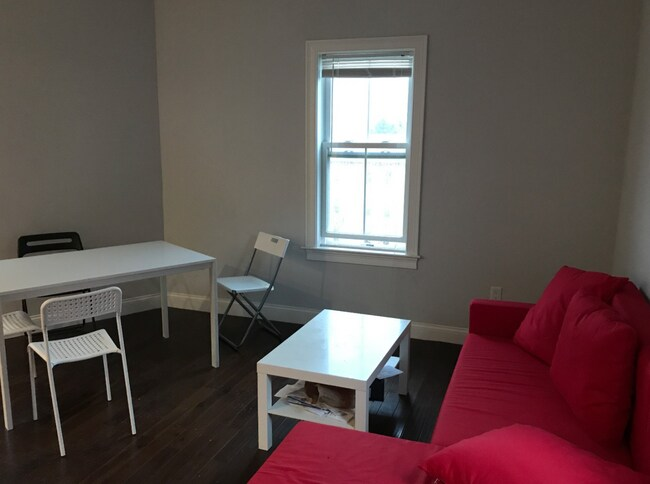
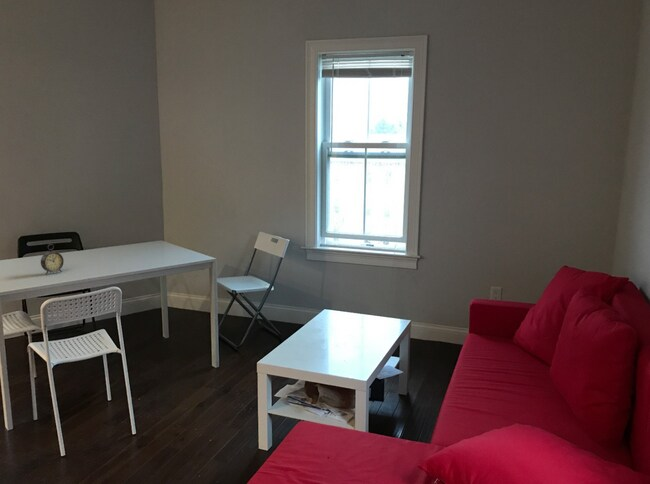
+ alarm clock (51, 258)
